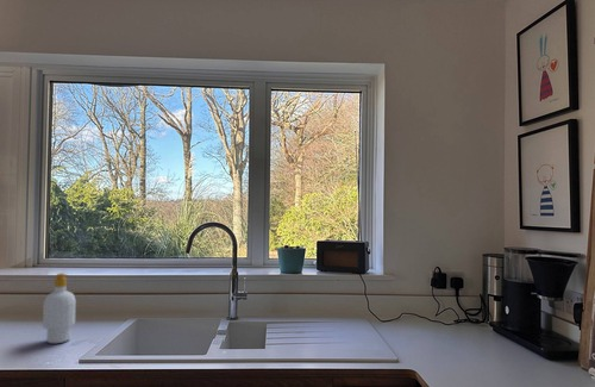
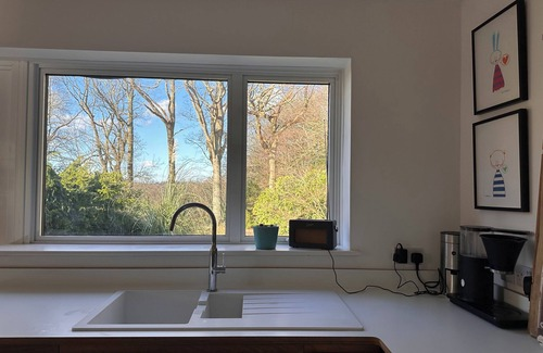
- soap bottle (60, 306)
